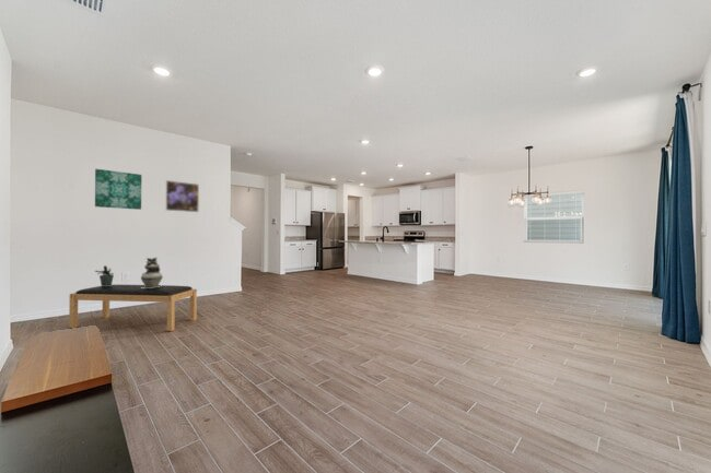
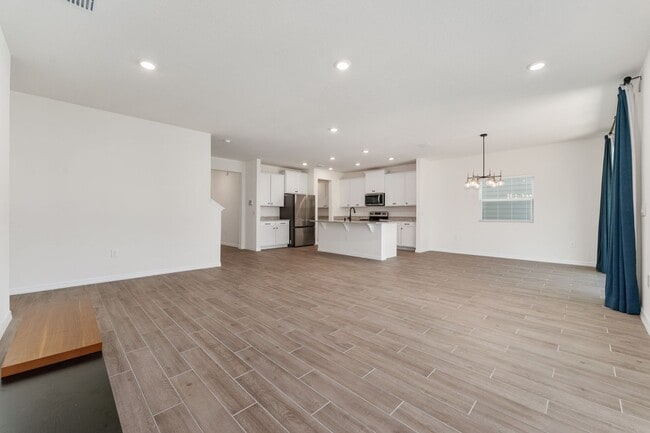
- decorative urn (151, 272)
- wall art (118, 190)
- potted plant (104, 275)
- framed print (183, 197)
- bench (136, 300)
